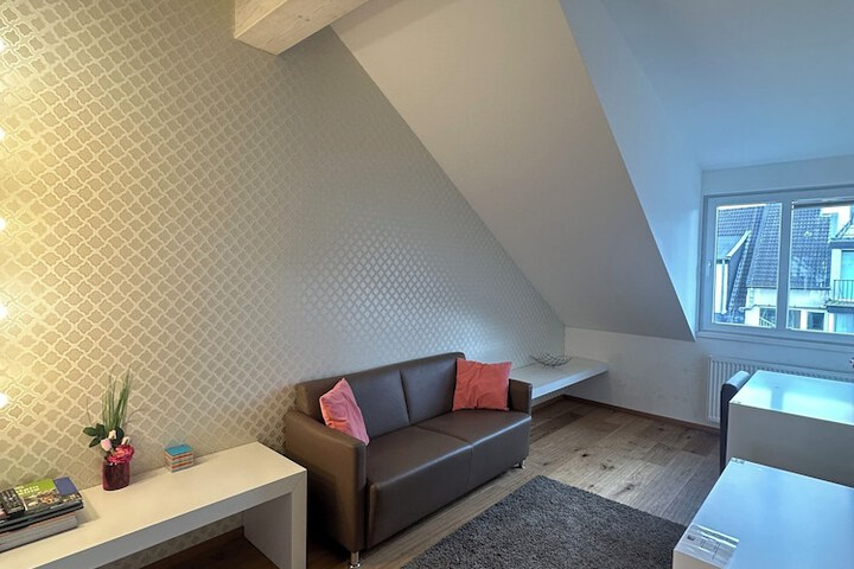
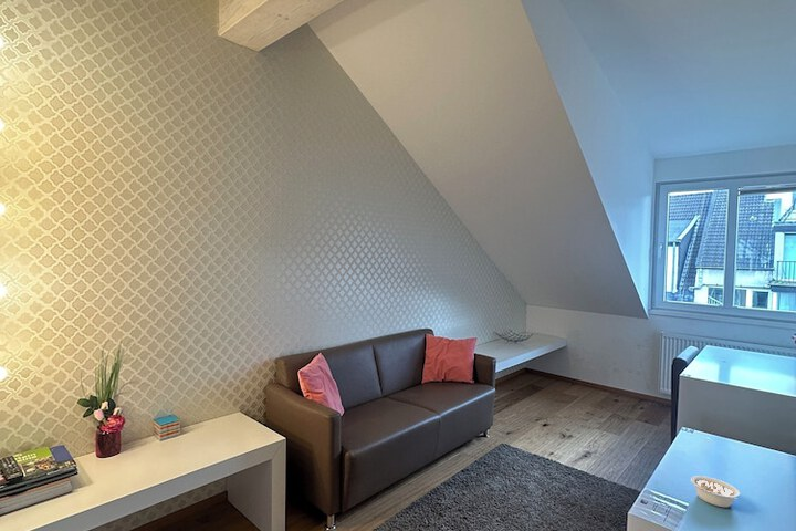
+ legume (715, 491)
